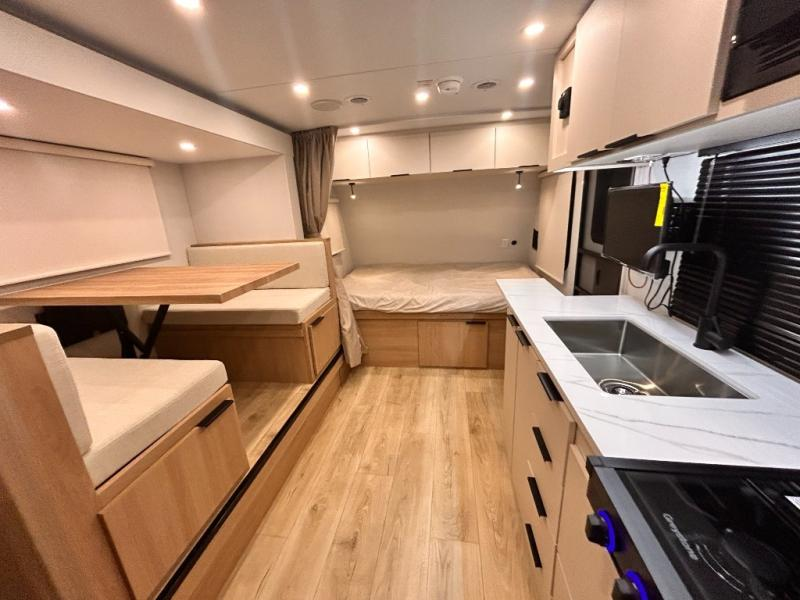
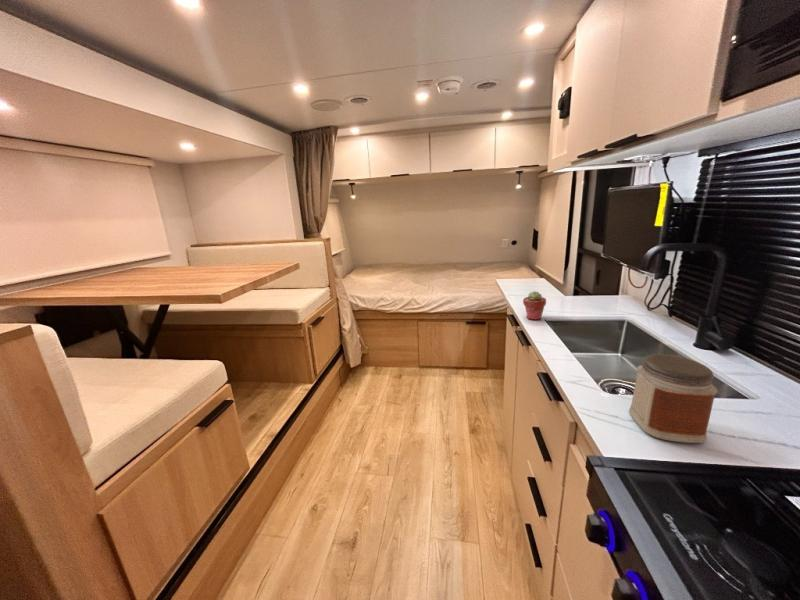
+ jar (670, 395)
+ potted succulent (534, 304)
